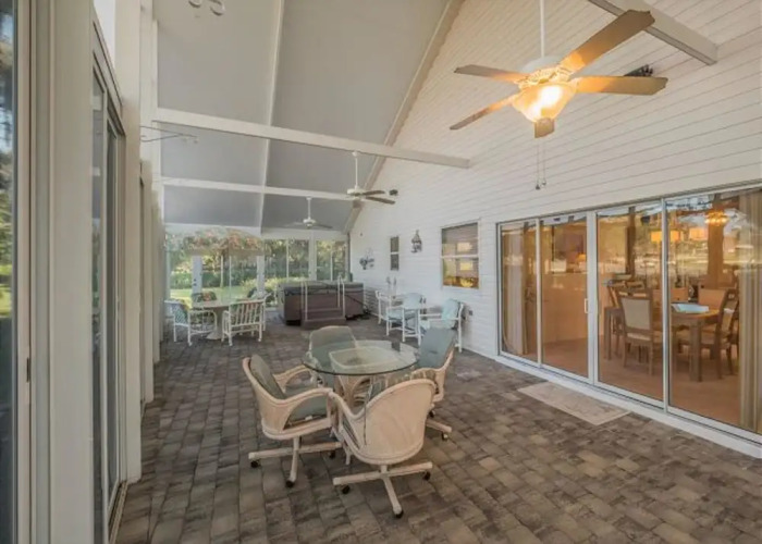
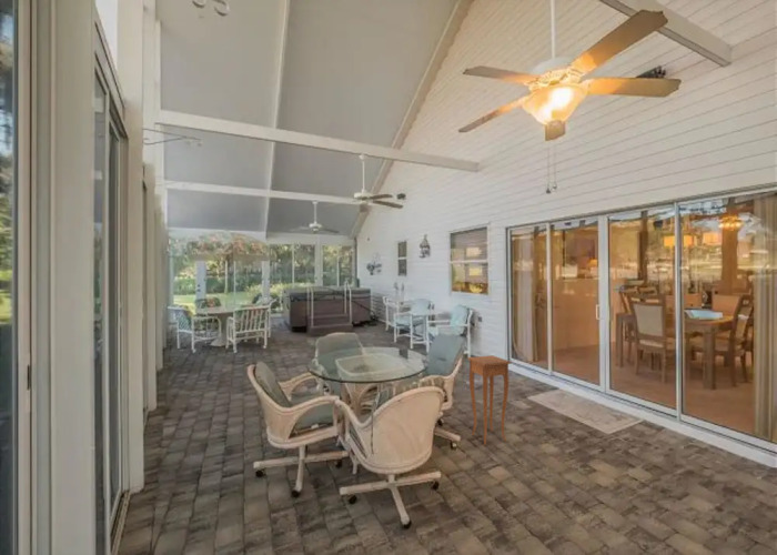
+ side table (490, 398)
